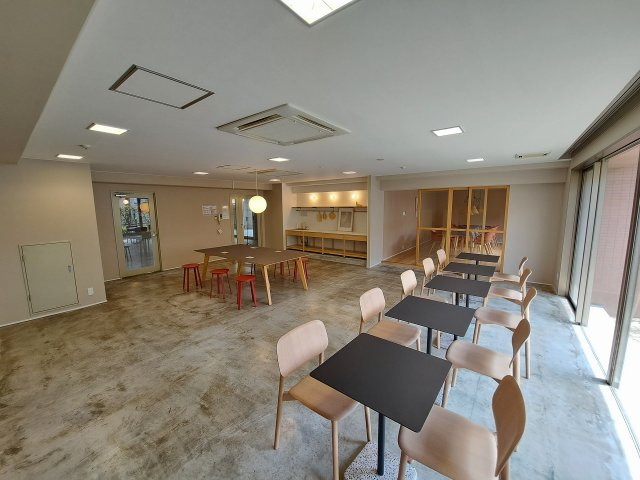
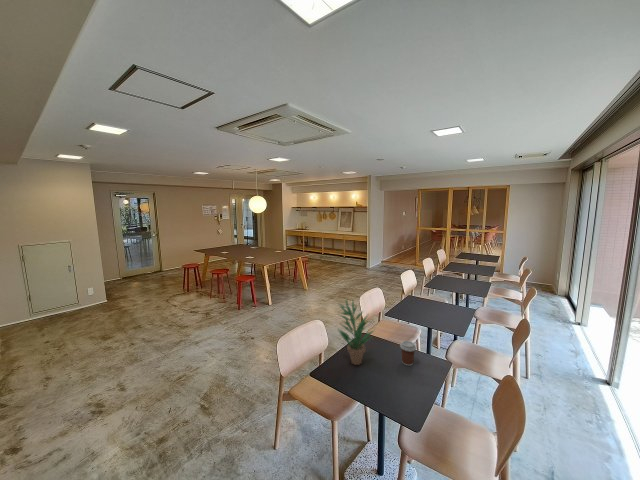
+ coffee cup (407, 353)
+ potted plant (354, 330)
